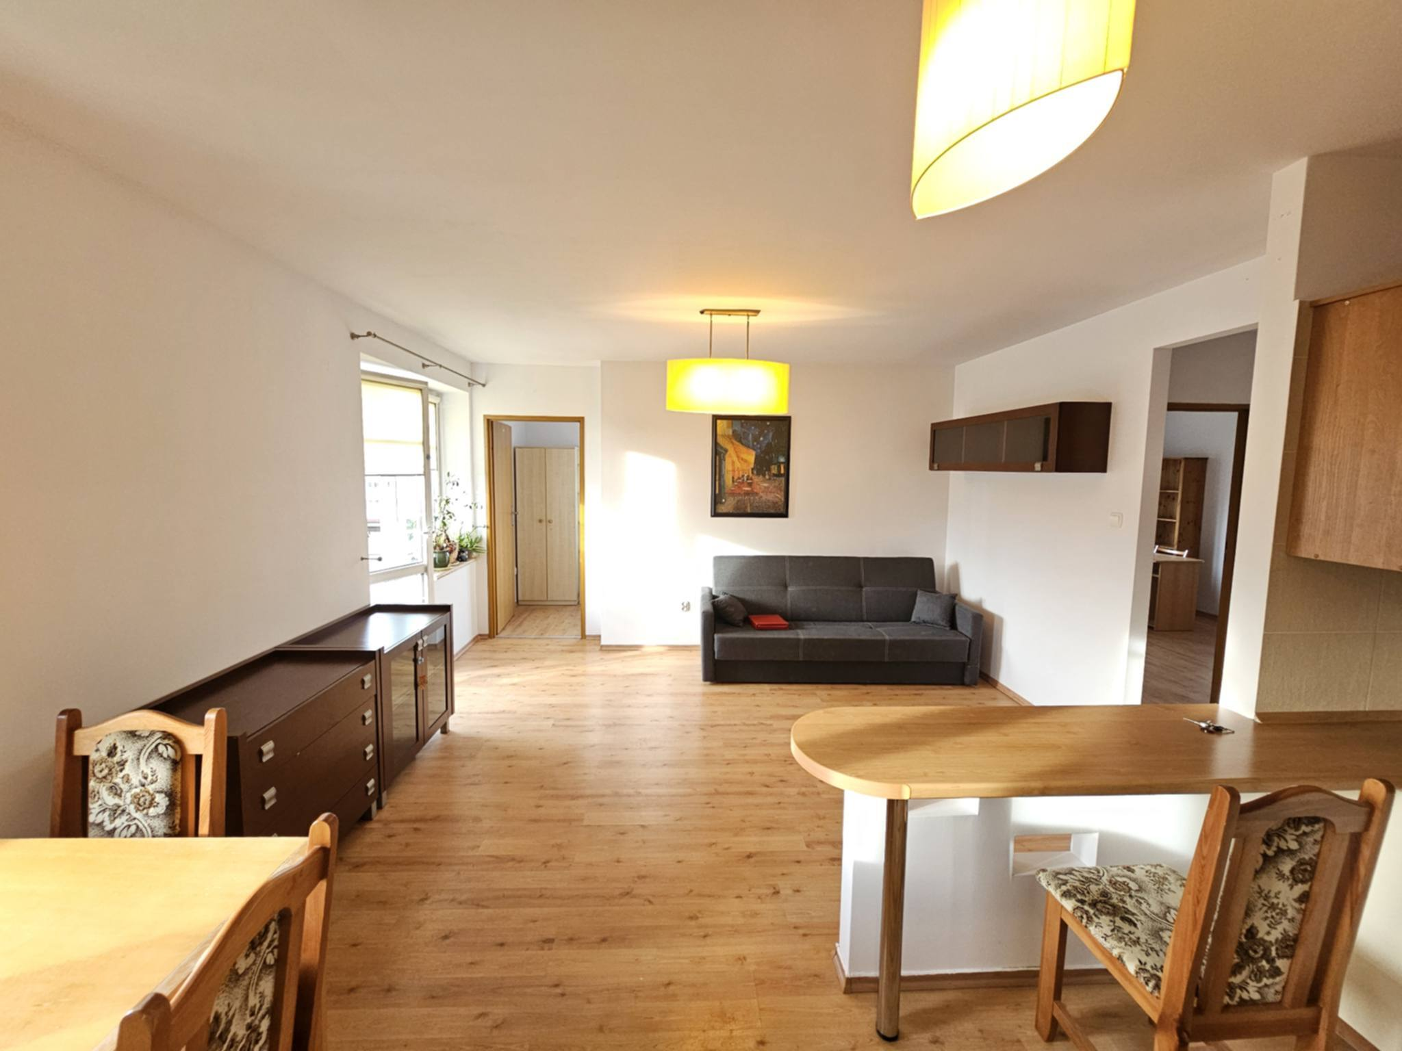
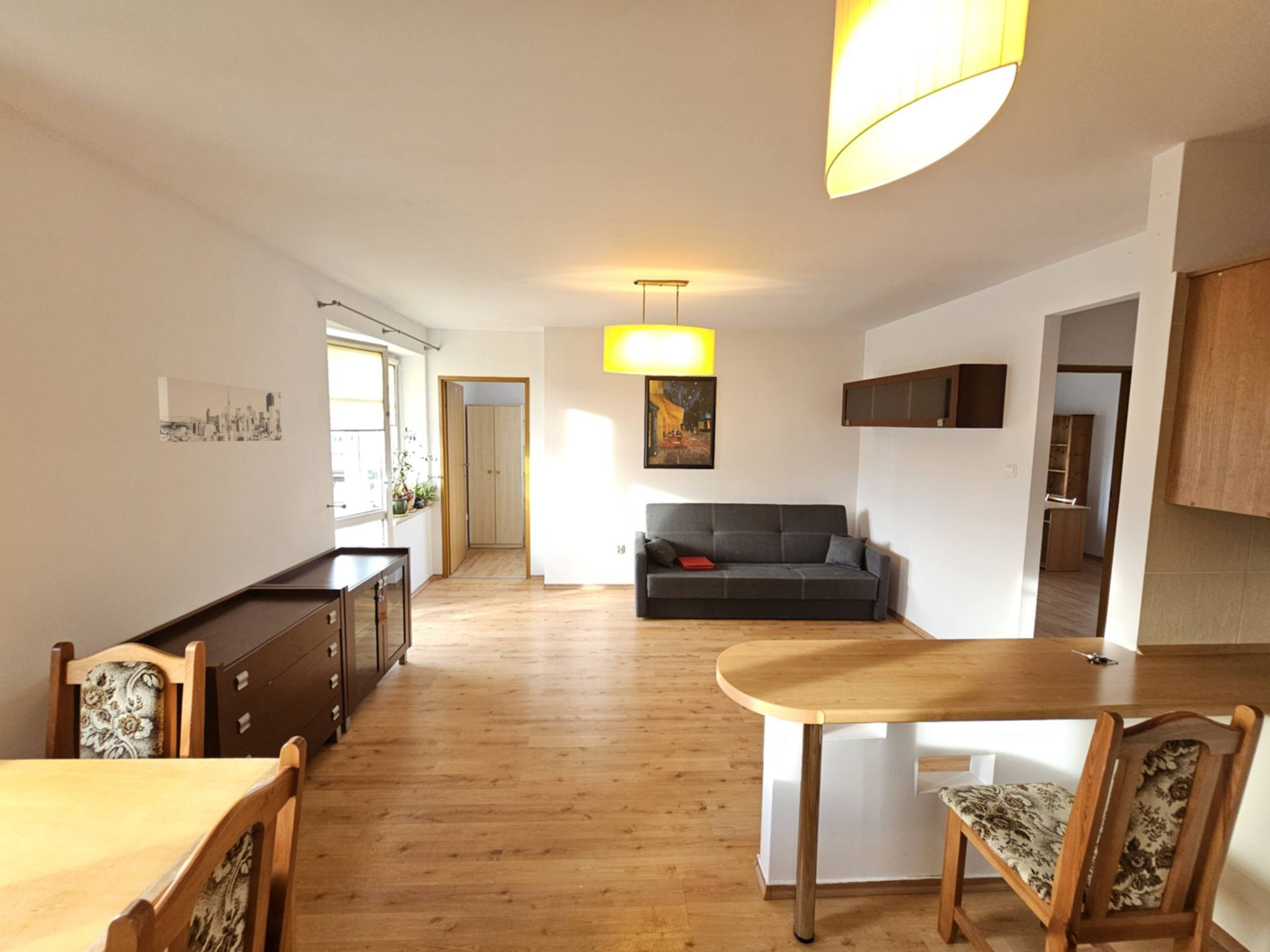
+ wall art (229, 413)
